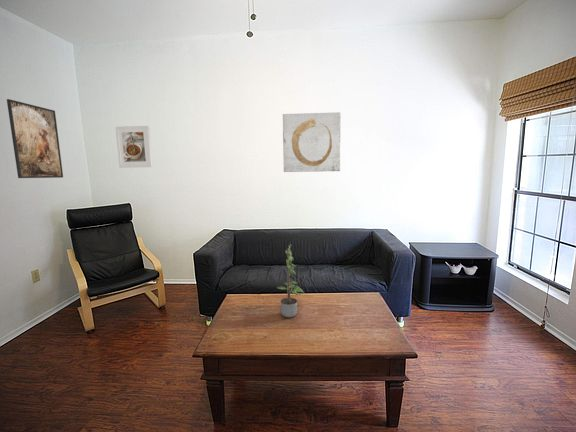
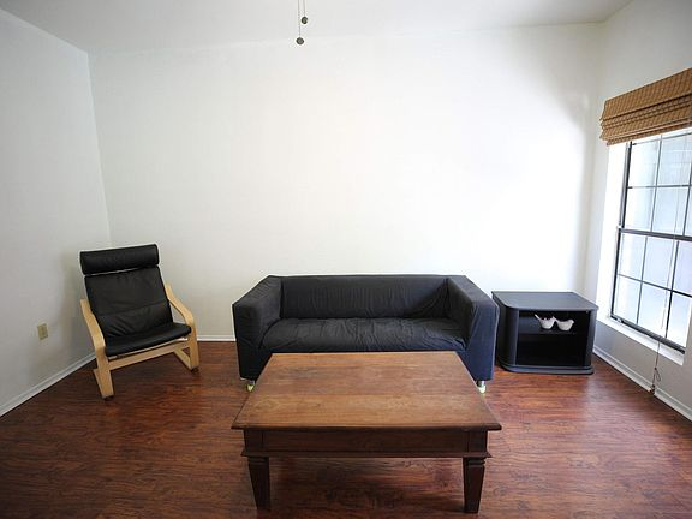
- potted plant (289, 278)
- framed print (134, 147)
- wall art (311, 143)
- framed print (37, 142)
